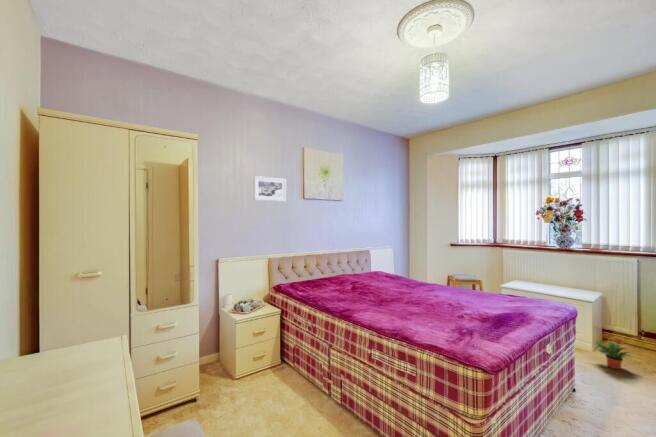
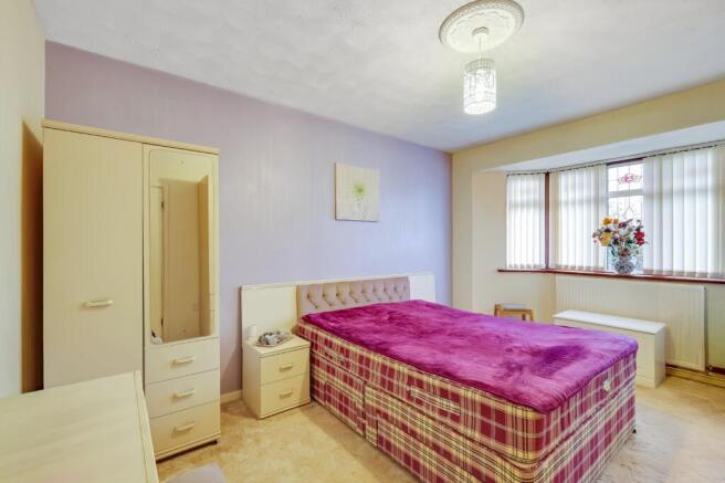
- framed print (270, 189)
- potted plant (613, 351)
